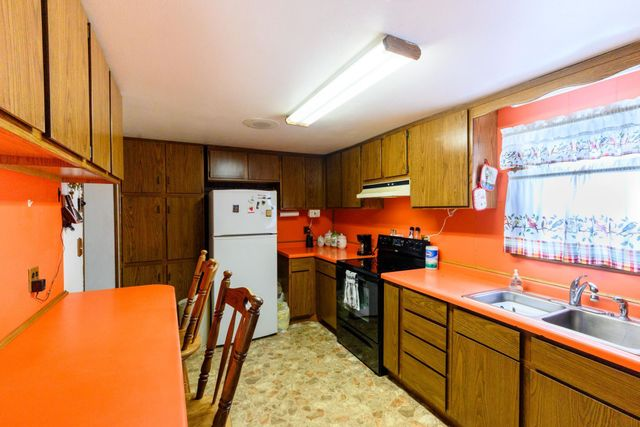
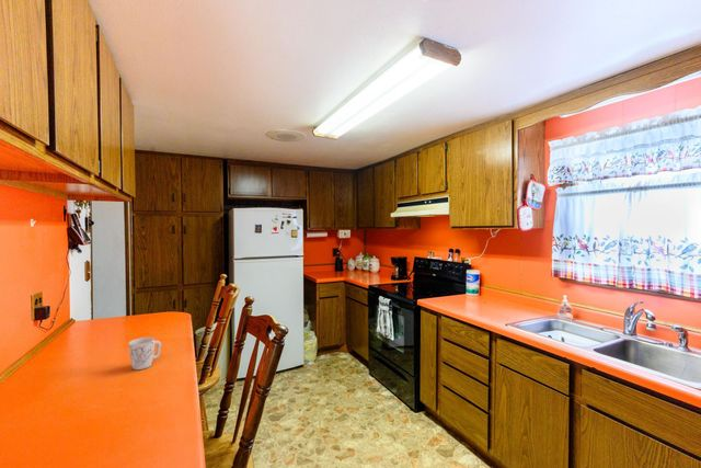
+ mug (146, 352)
